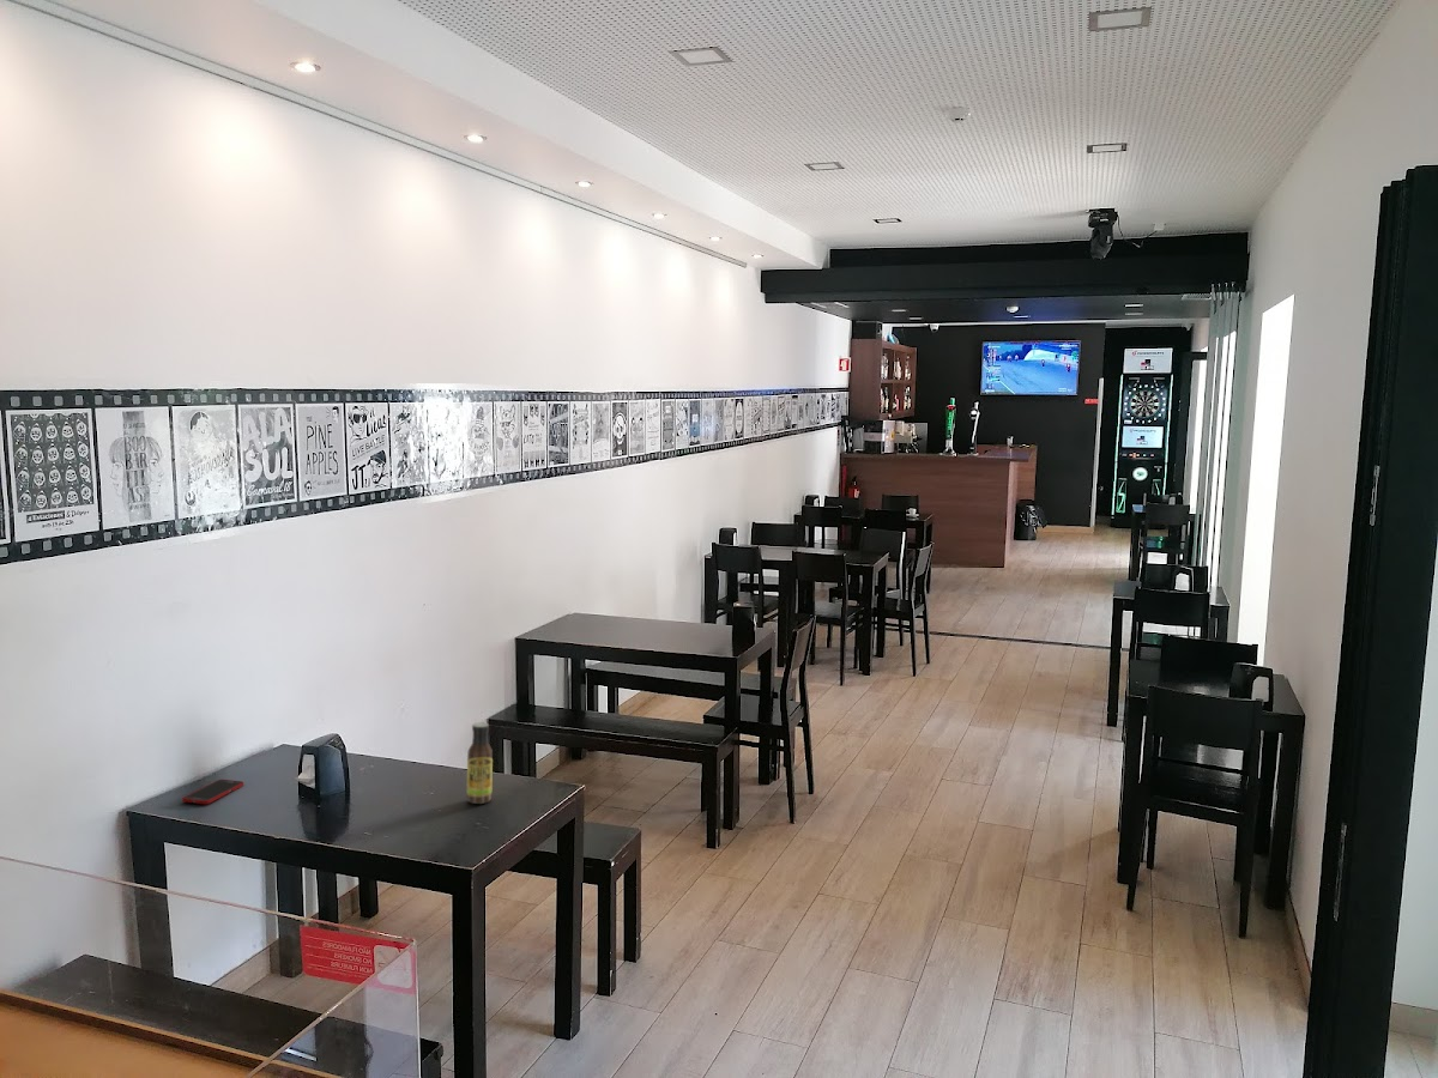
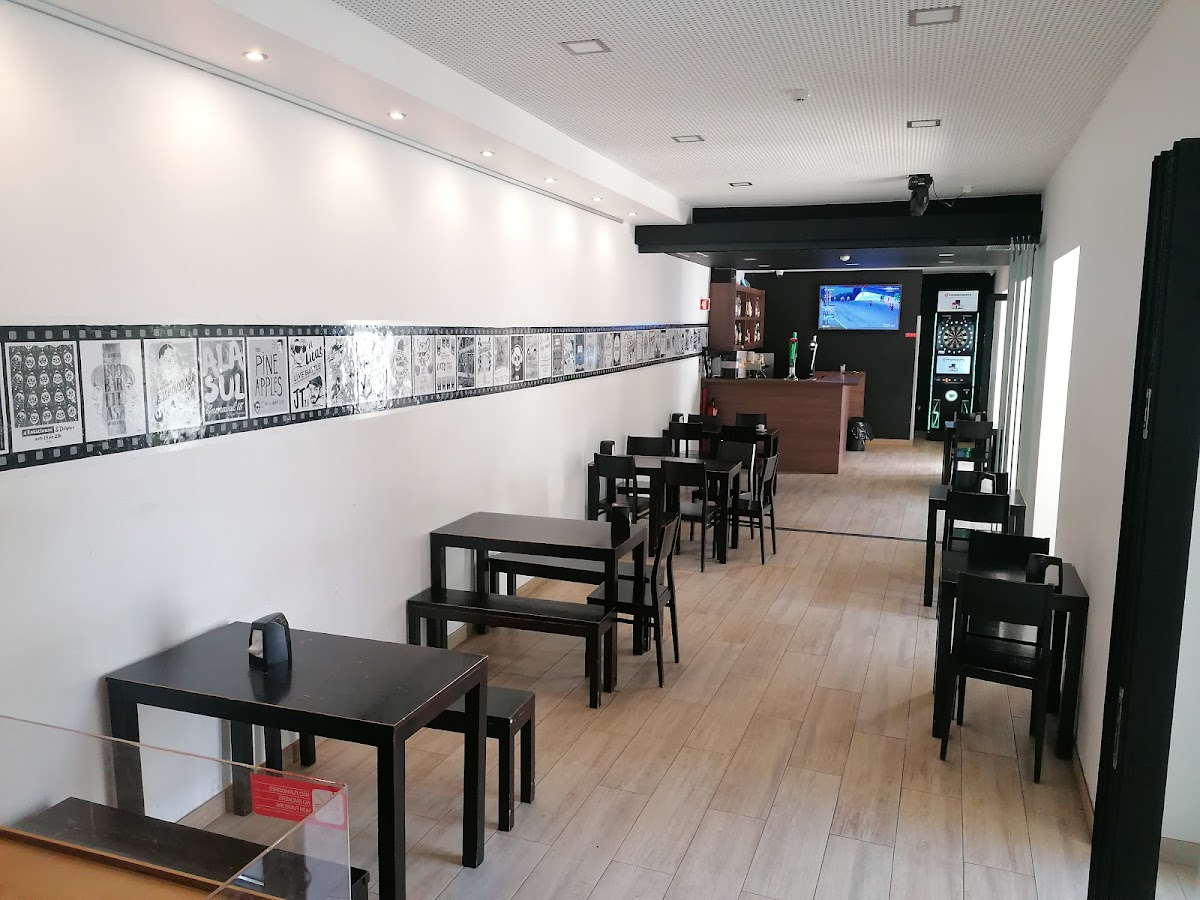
- cell phone (213, 791)
- sauce bottle (479, 762)
